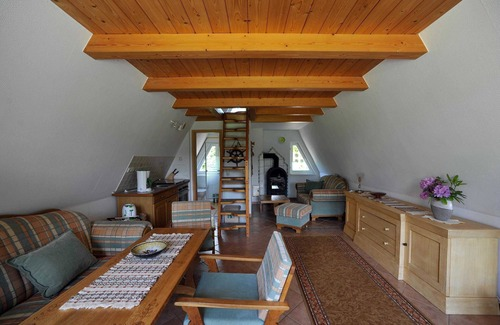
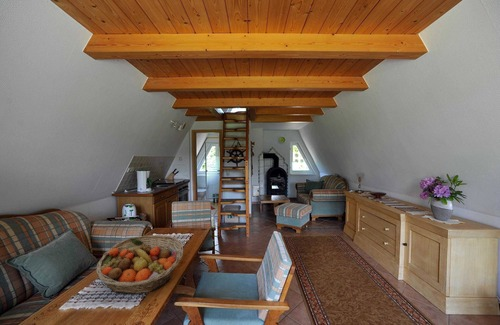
+ fruit basket (142, 262)
